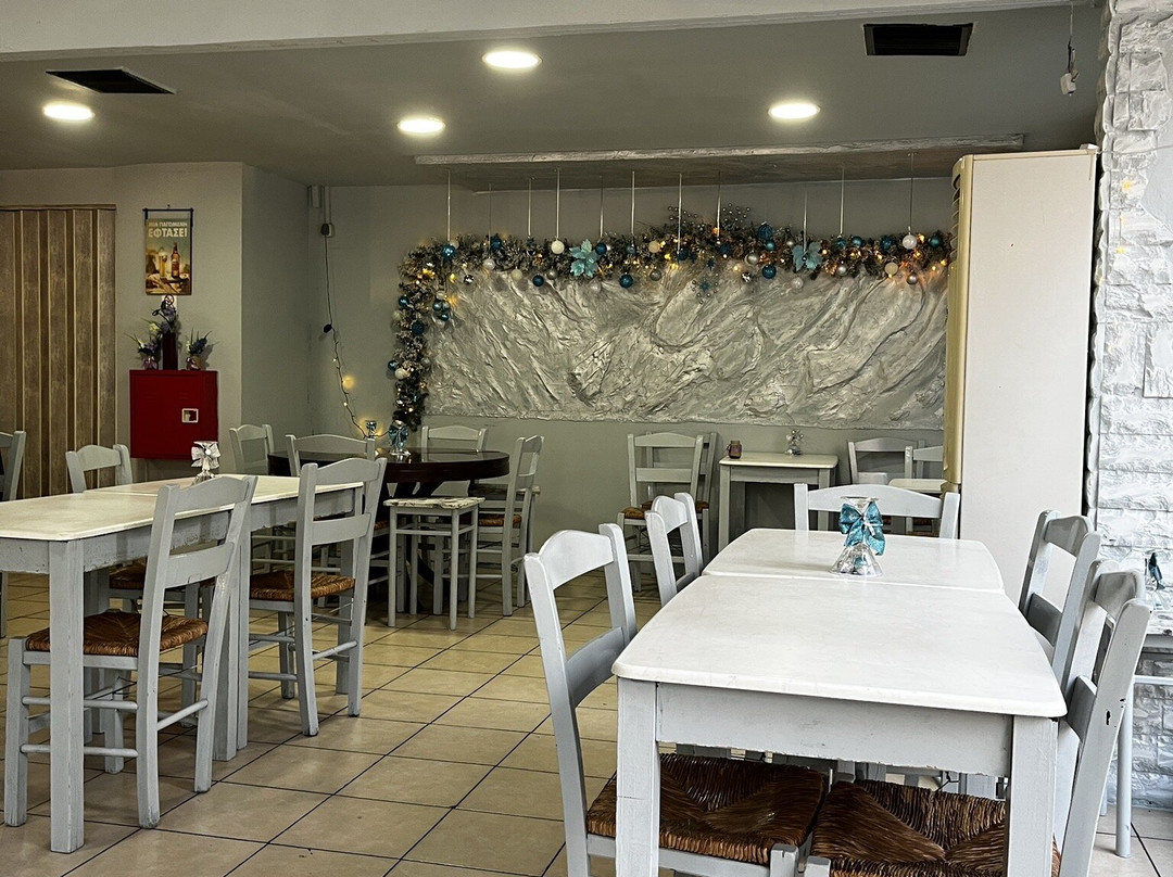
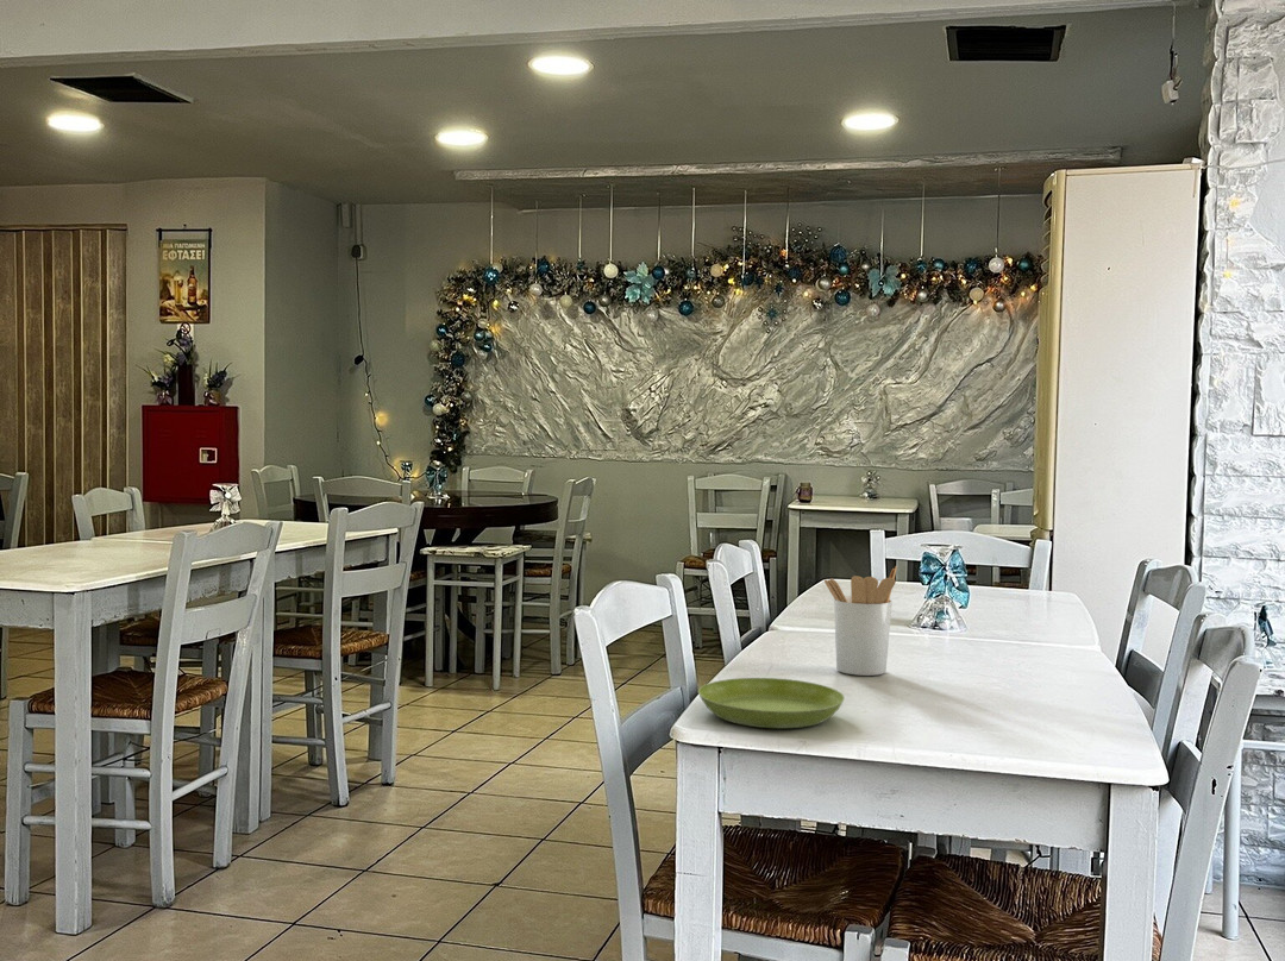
+ utensil holder (865, 620)
+ saucer (770, 703)
